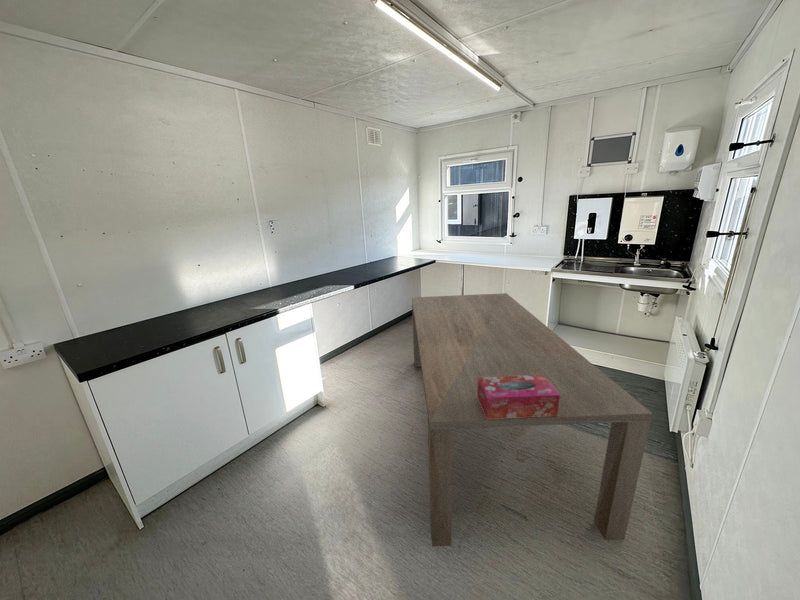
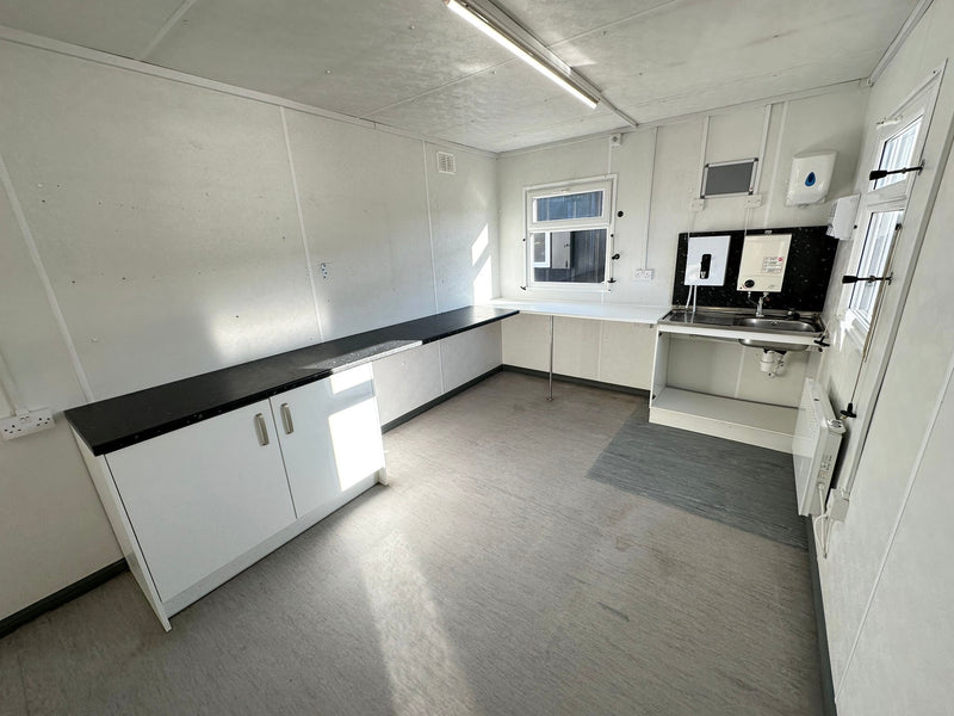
- tissue box (515, 395)
- dining table (481, 377)
